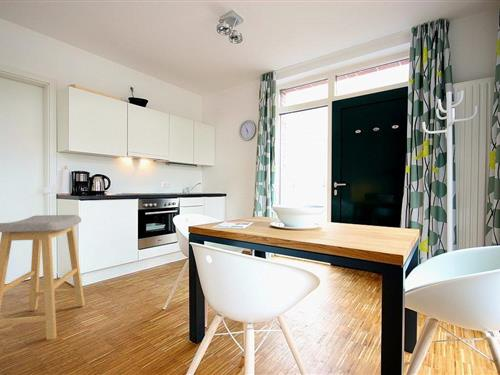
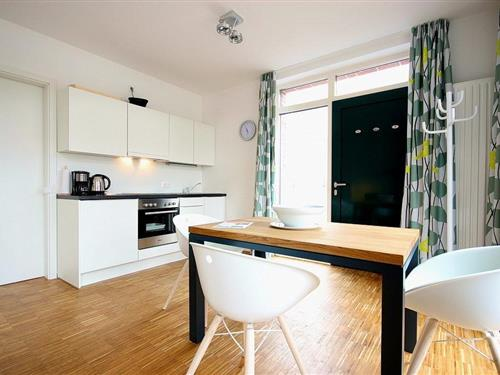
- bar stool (43, 270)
